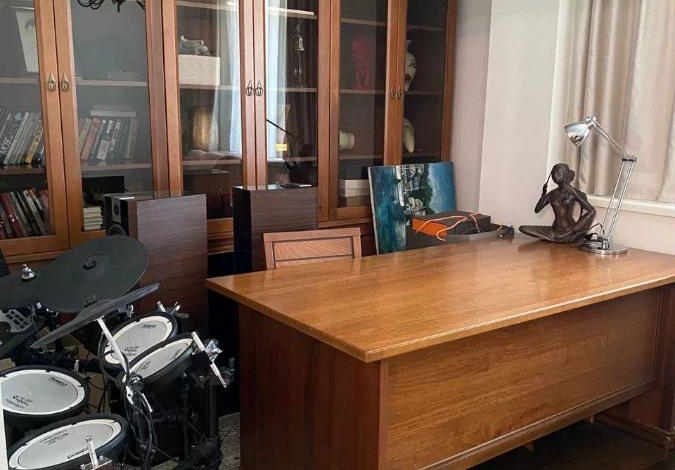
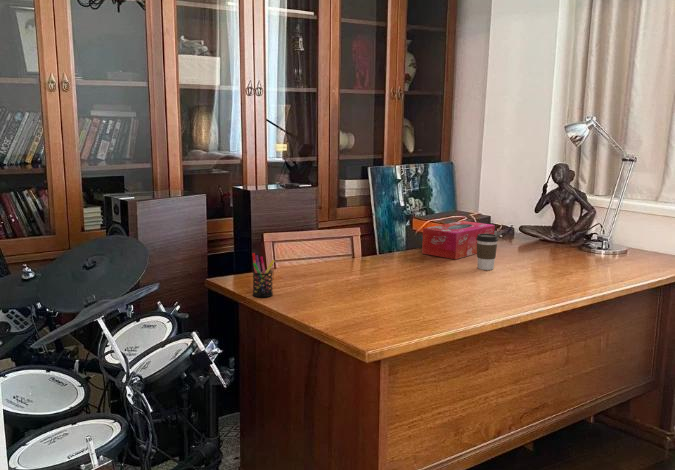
+ tissue box (459, 238)
+ coffee cup (486, 251)
+ pen holder (260, 274)
